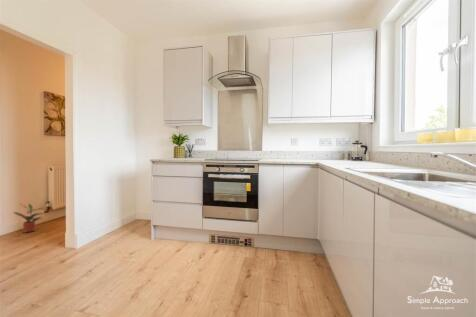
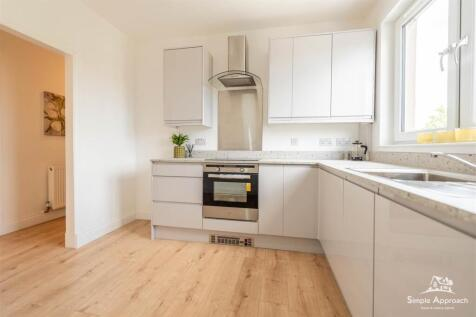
- potted plant (32, 216)
